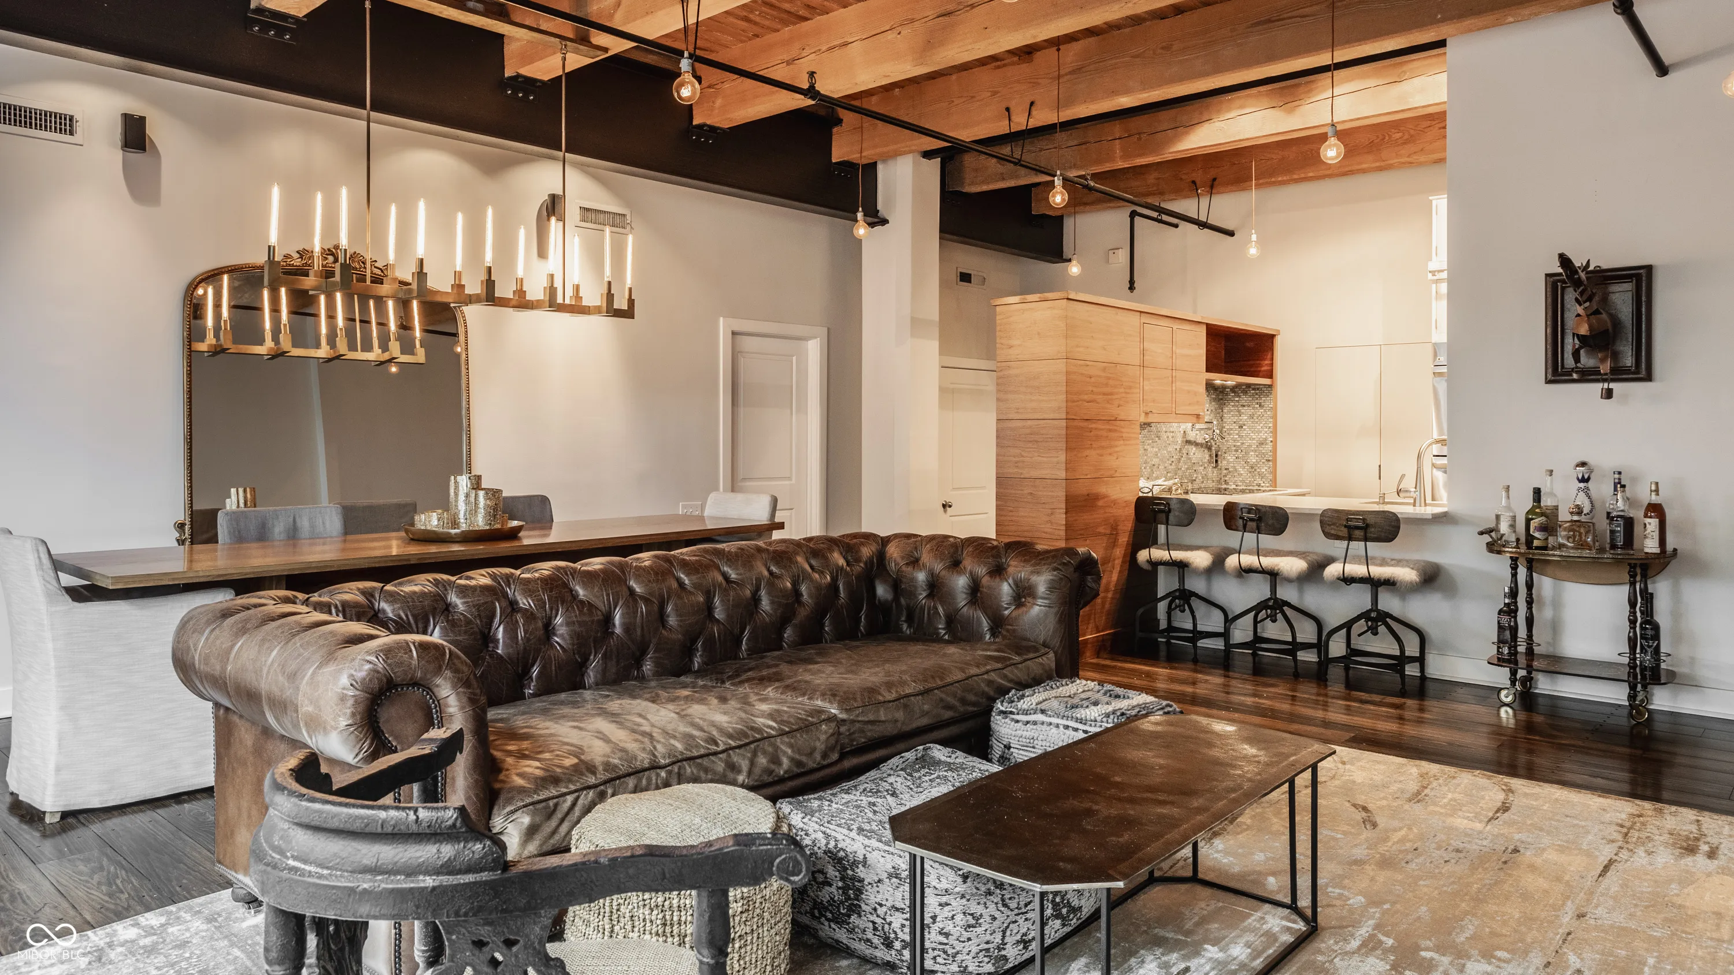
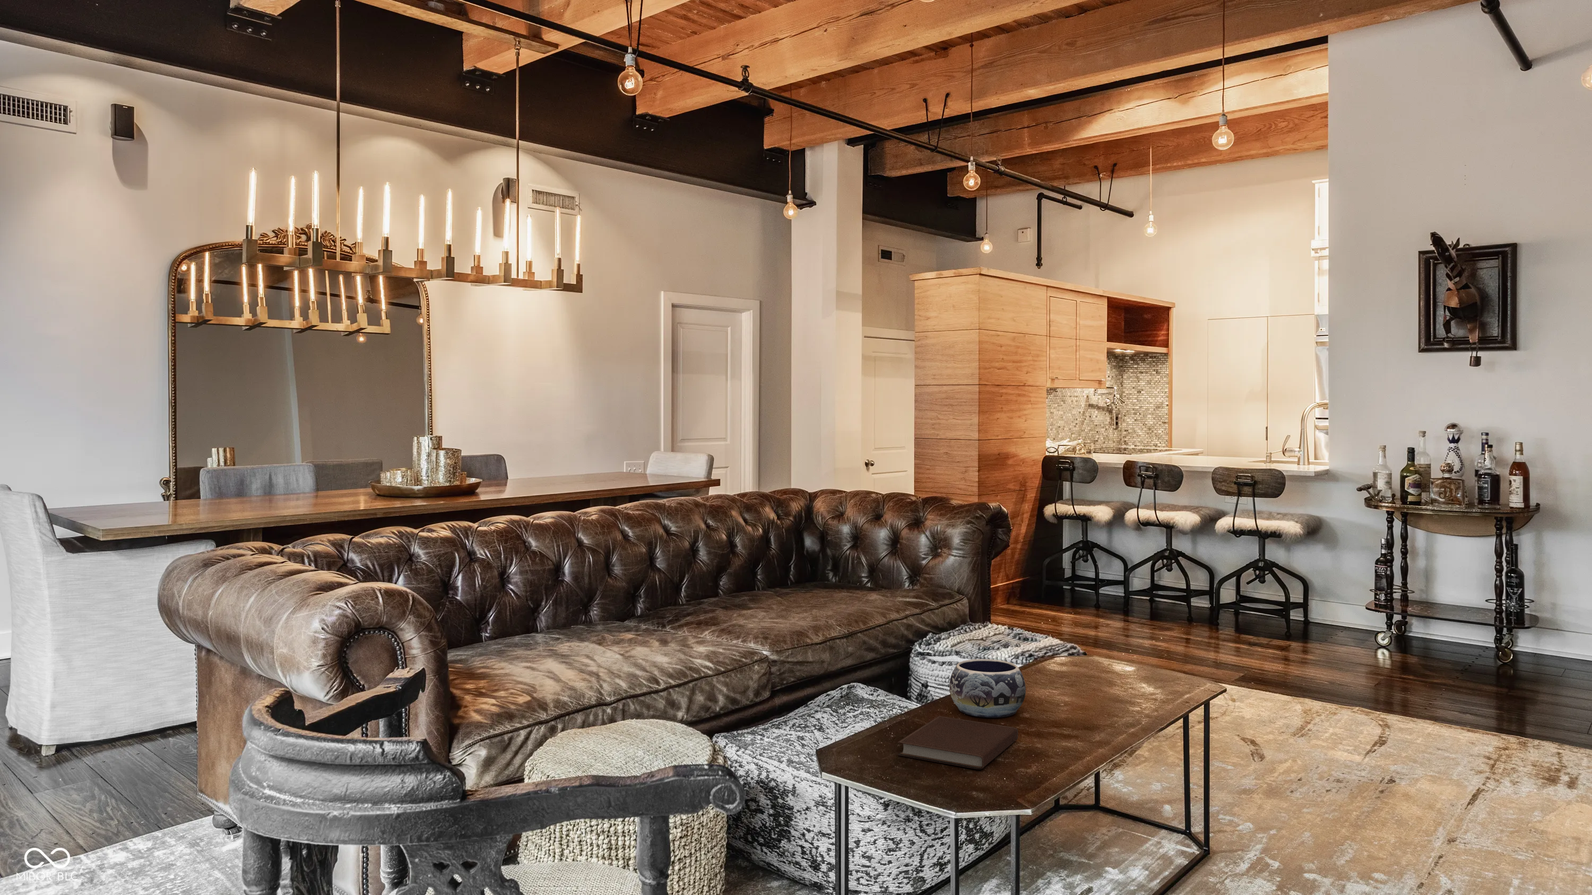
+ decorative bowl (987, 687)
+ notebook (959, 741)
